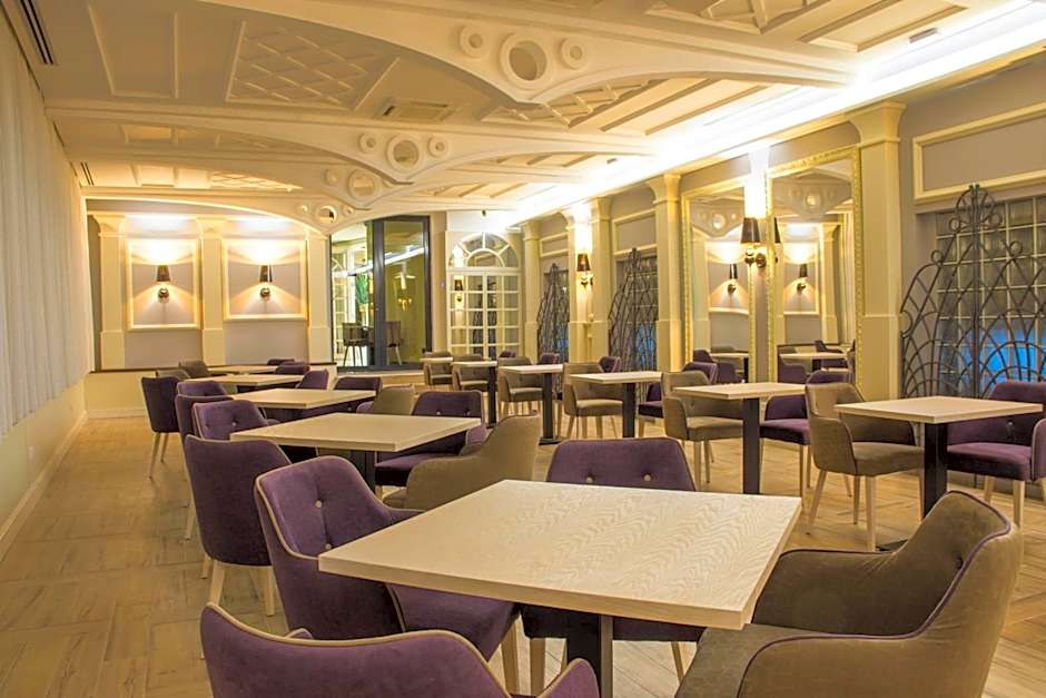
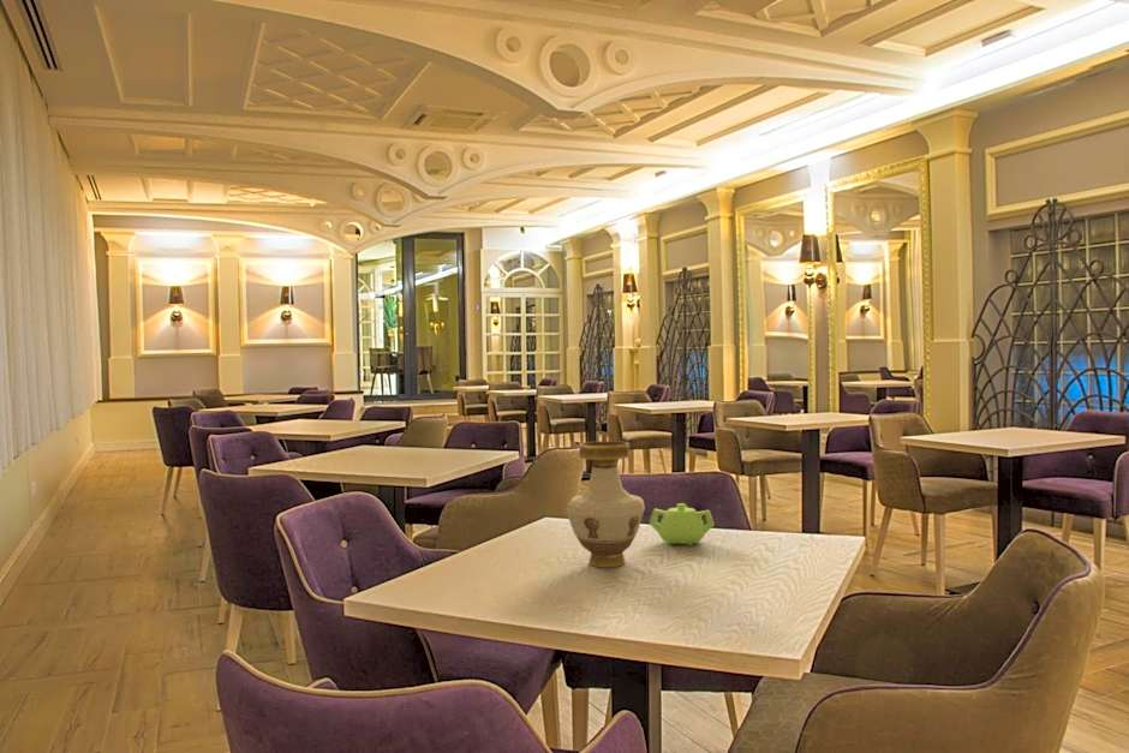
+ teapot (682, 521)
+ vase (605, 503)
